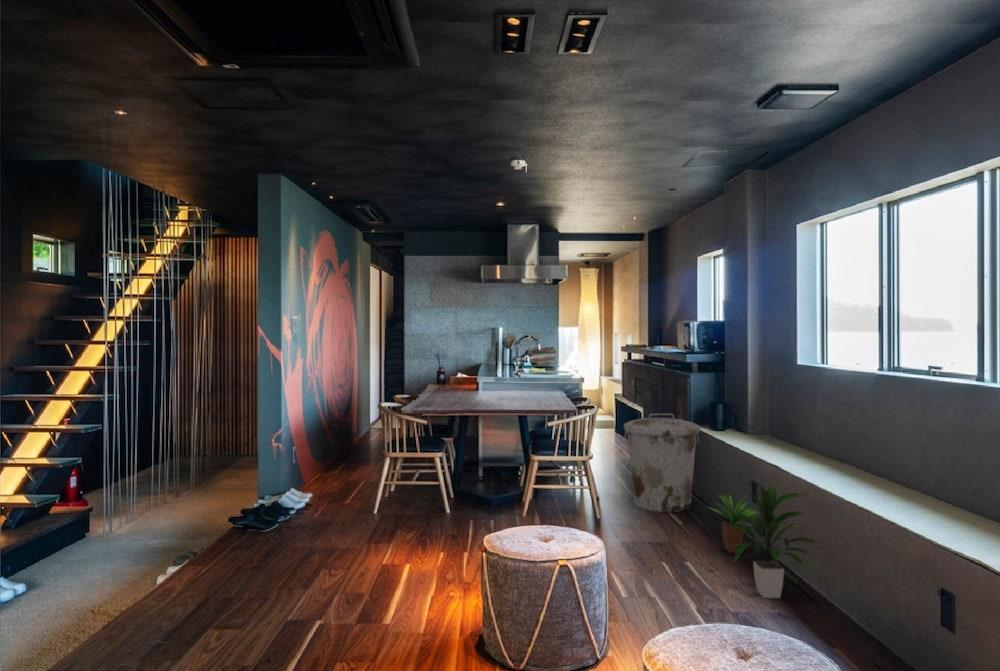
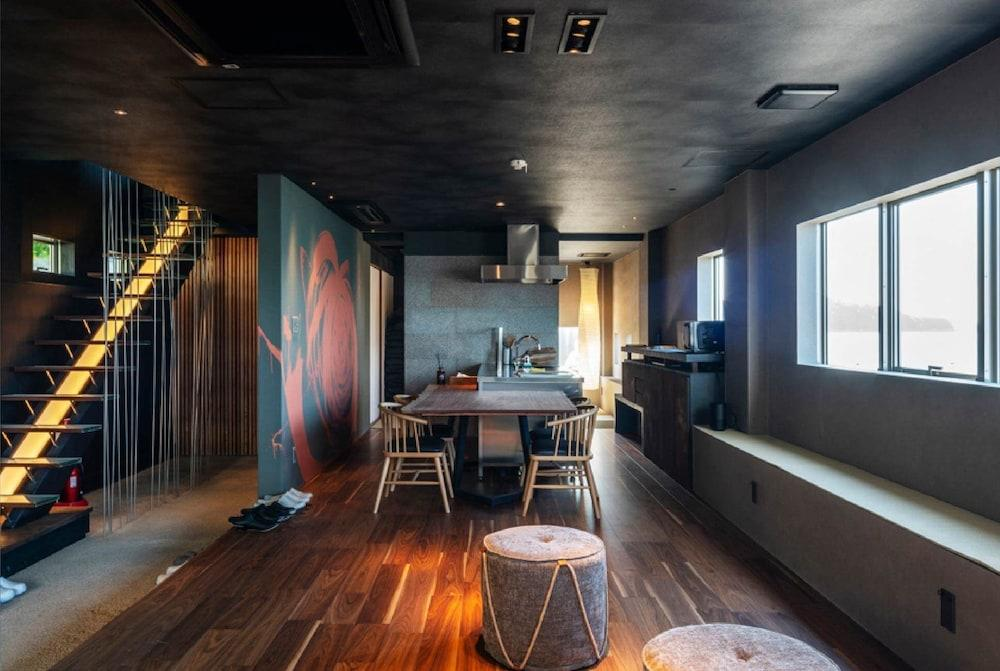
- indoor plant (769, 537)
- potted plant (737, 521)
- trash can (661, 459)
